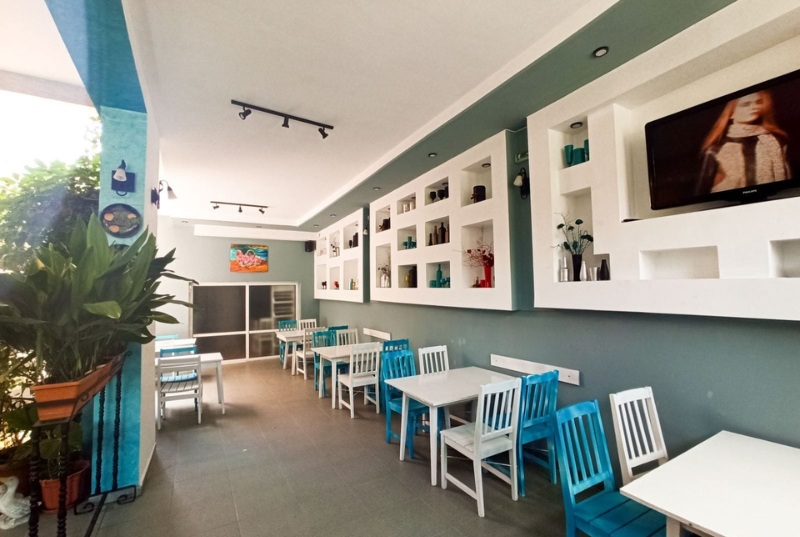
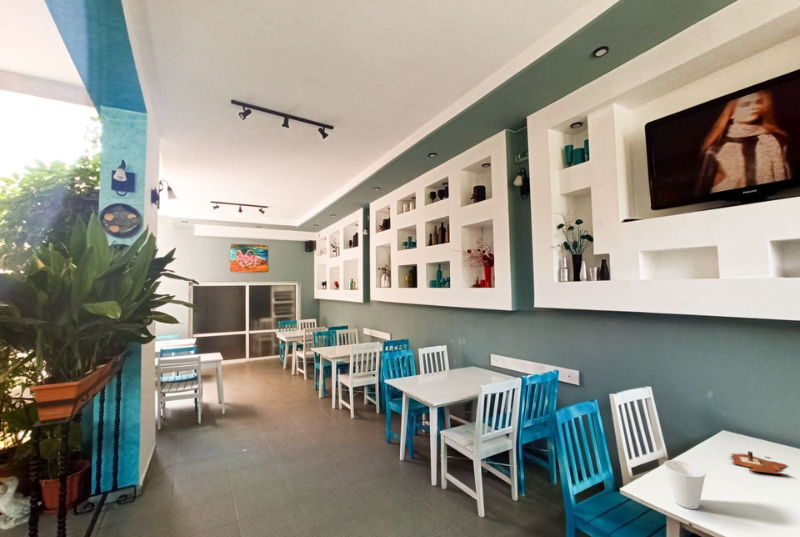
+ cup (685, 485)
+ candle (758, 458)
